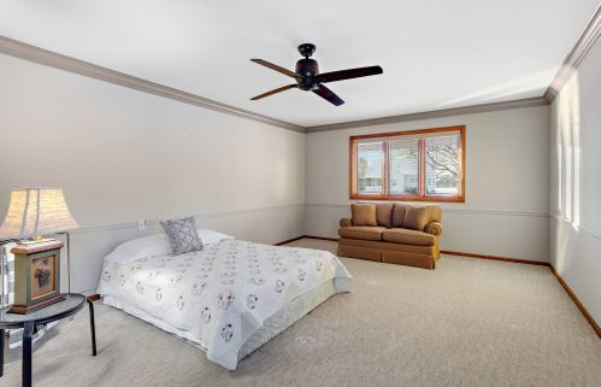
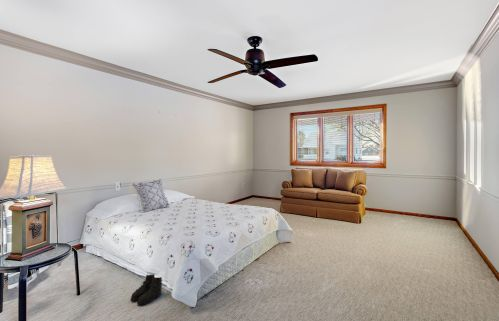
+ boots (146, 287)
